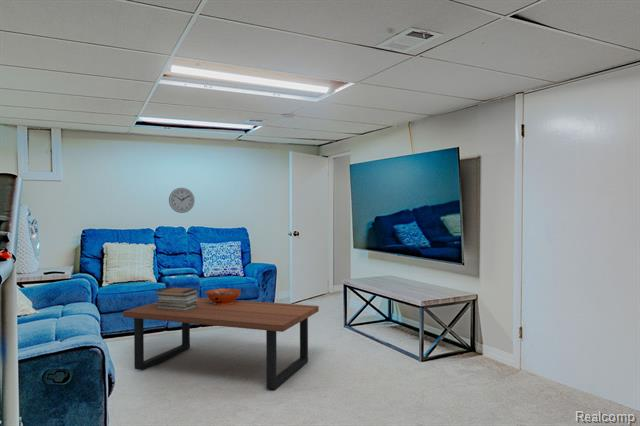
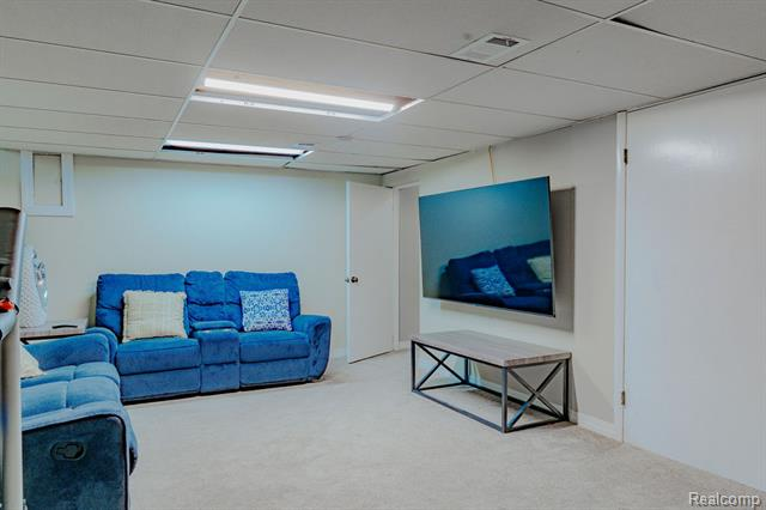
- book stack (177, 298)
- decorative bowl (223, 296)
- wall clock (181, 200)
- coffee table (225, 326)
